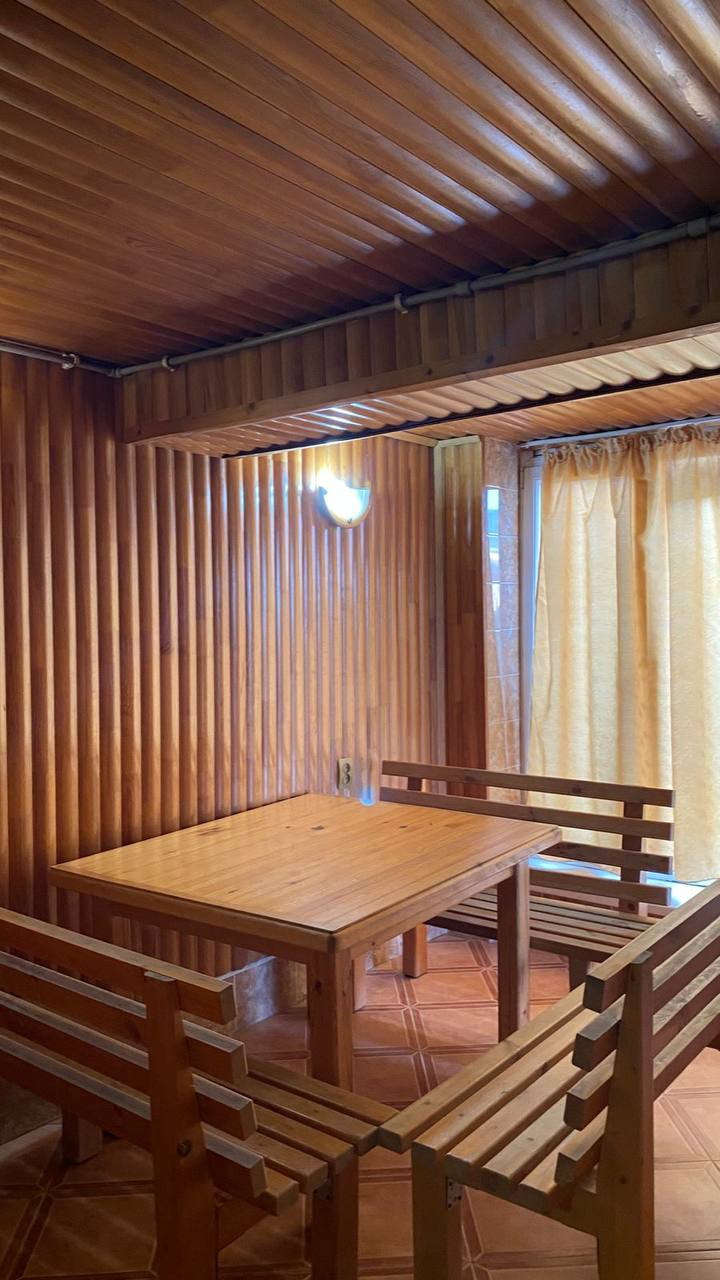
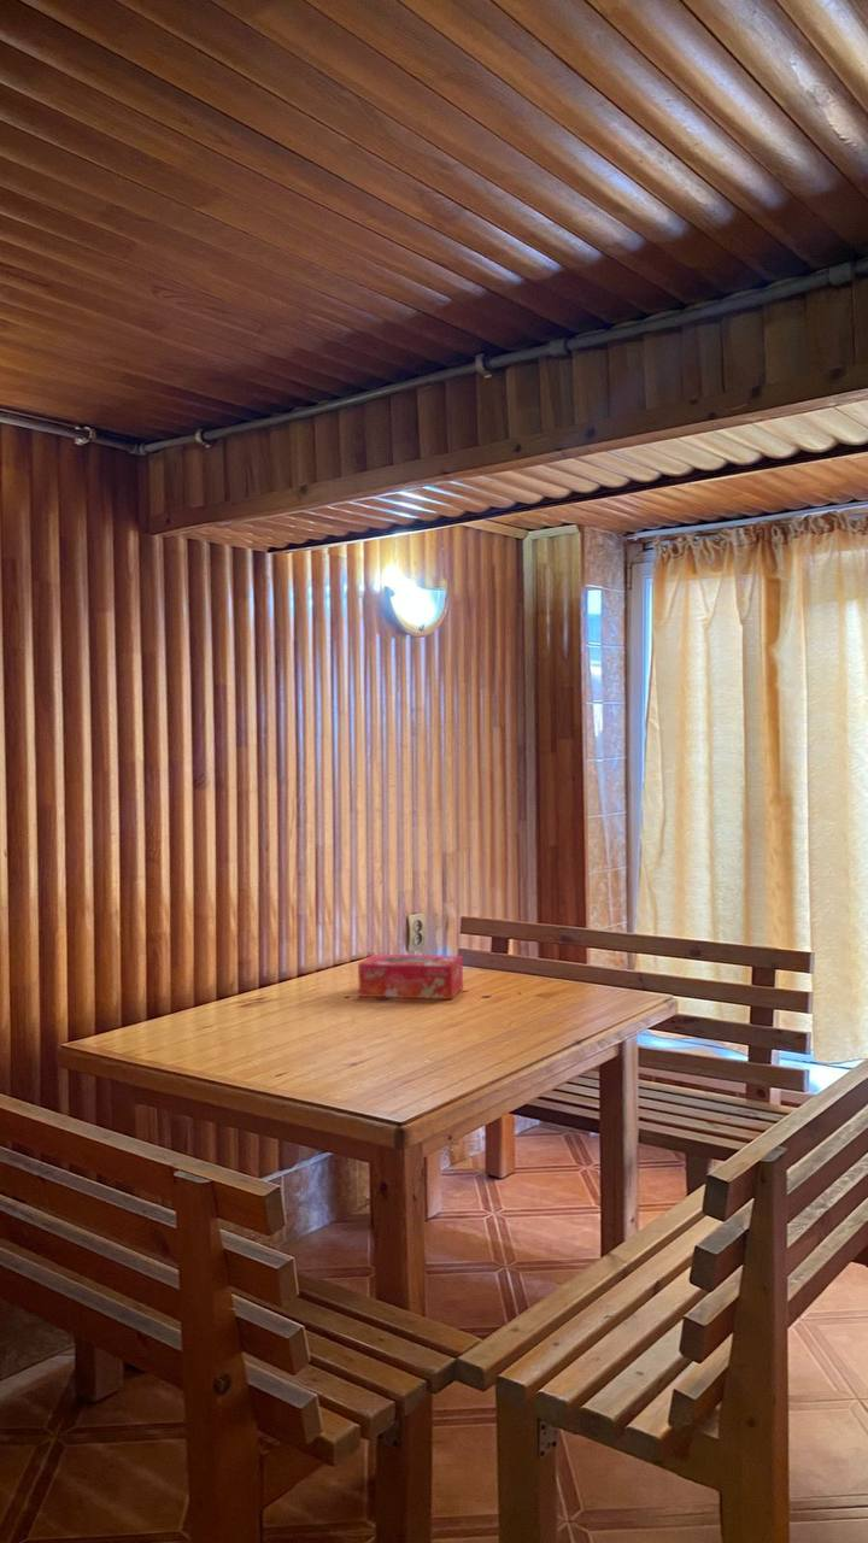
+ tissue box (411, 975)
